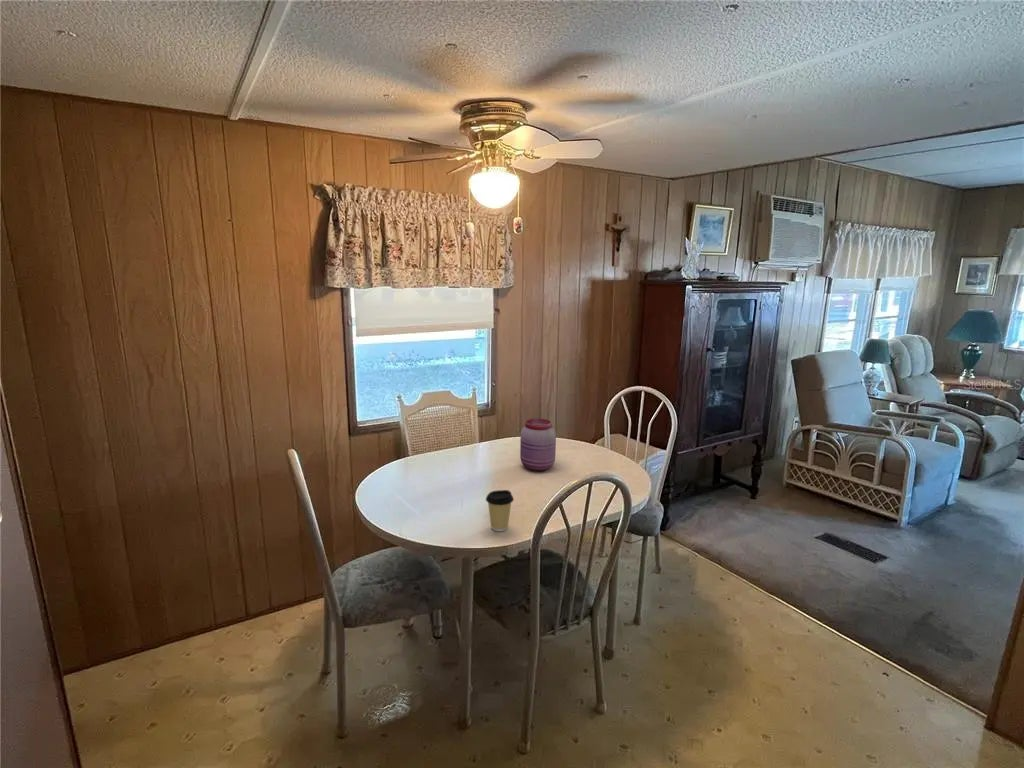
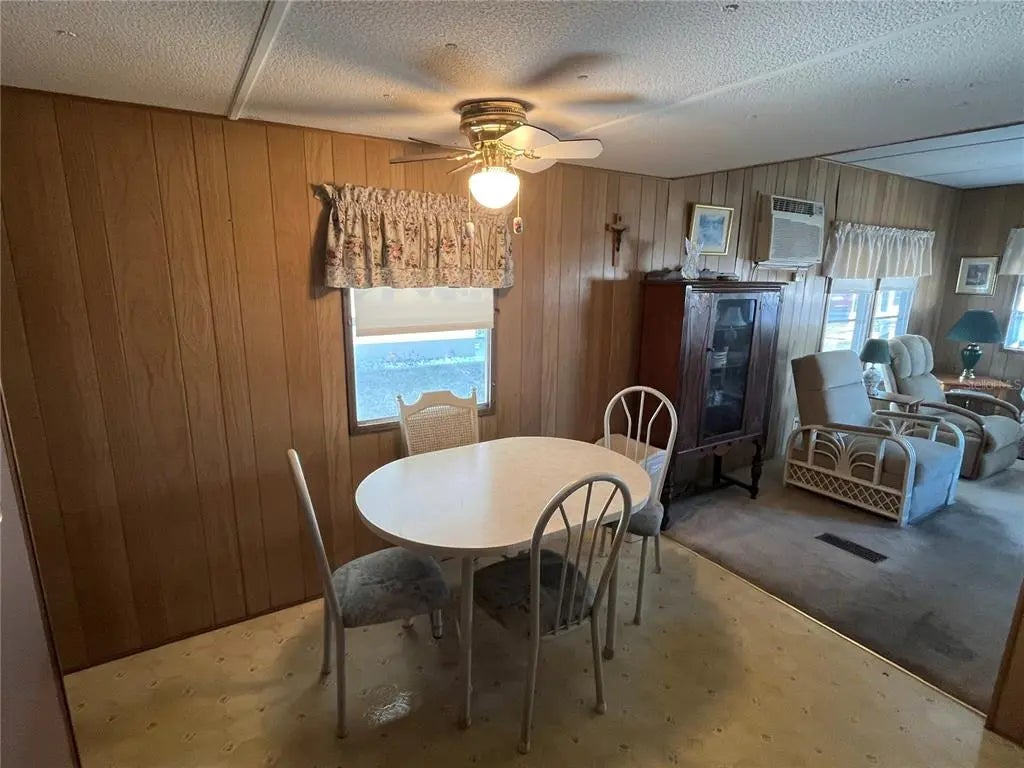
- jar (538, 444)
- coffee cup (499, 510)
